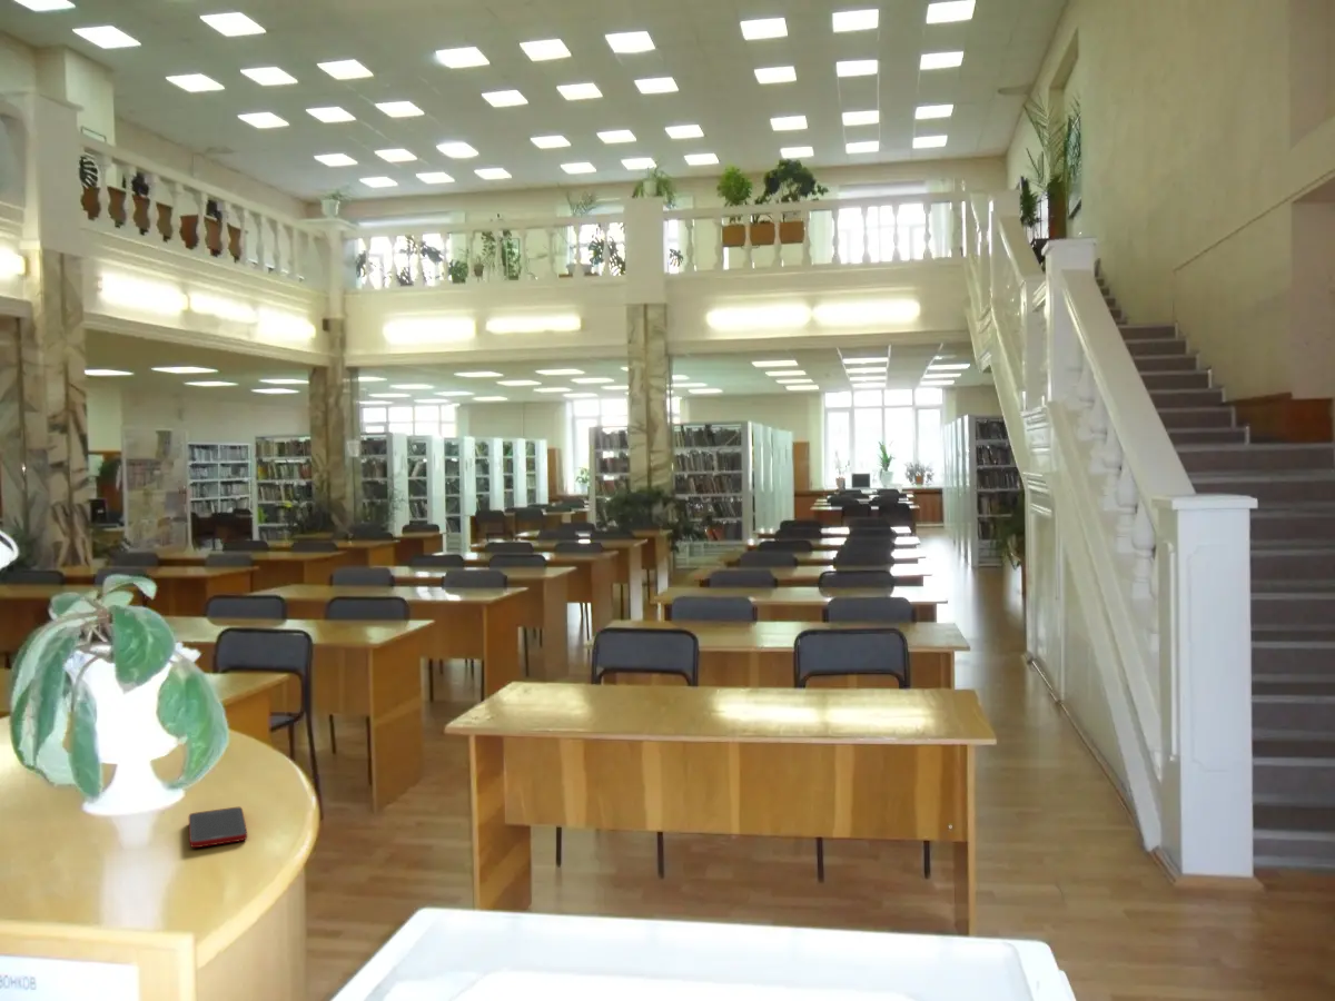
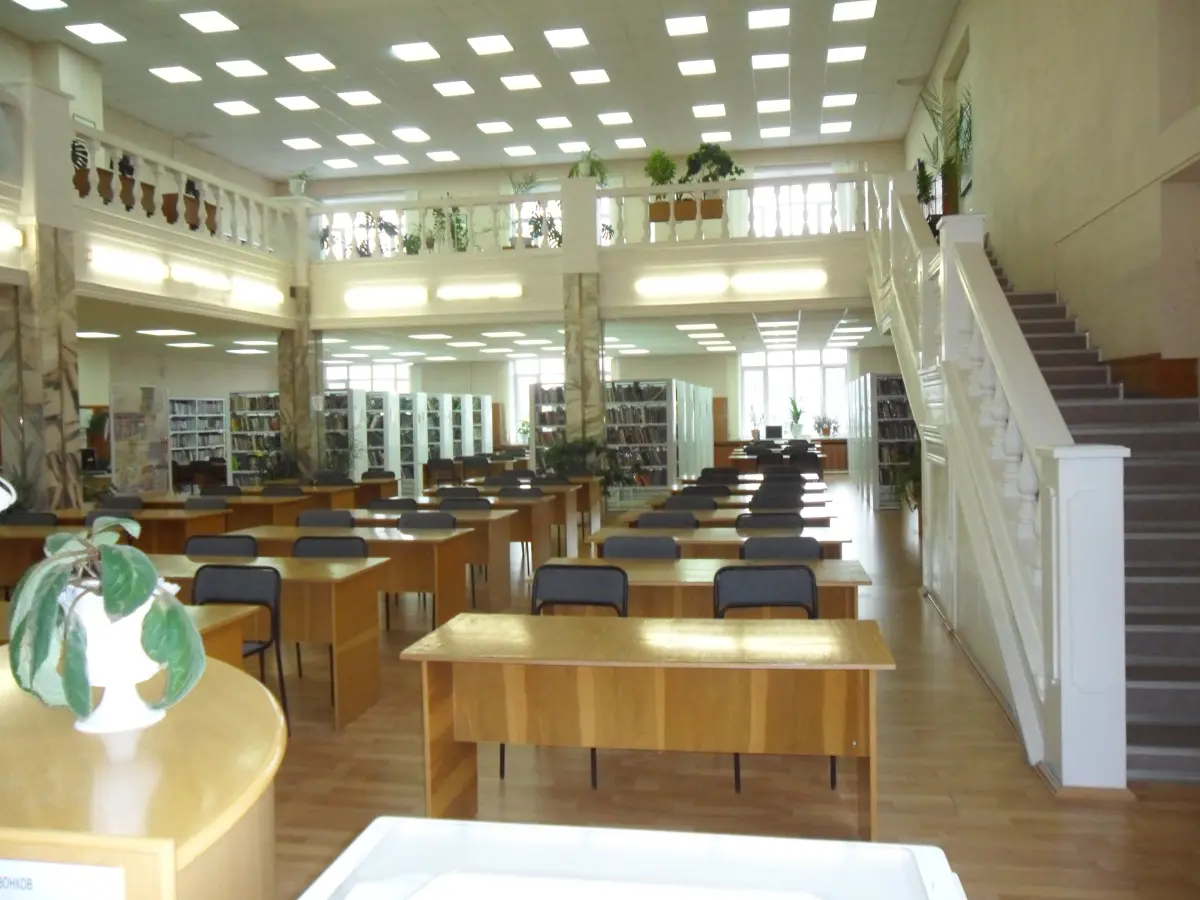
- cell phone (217, 826)
